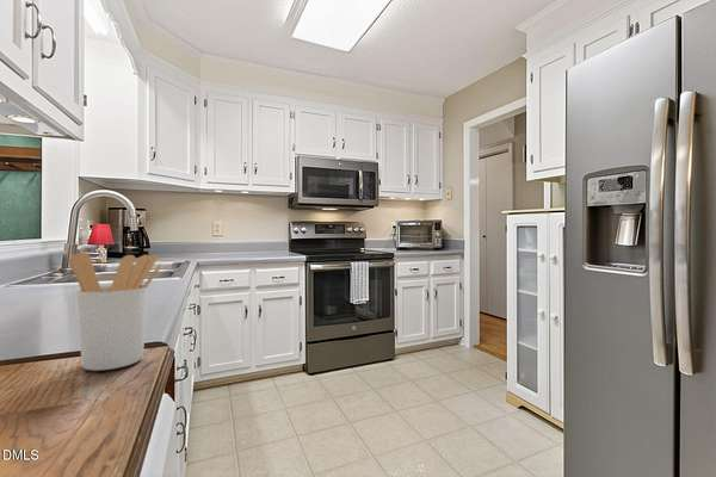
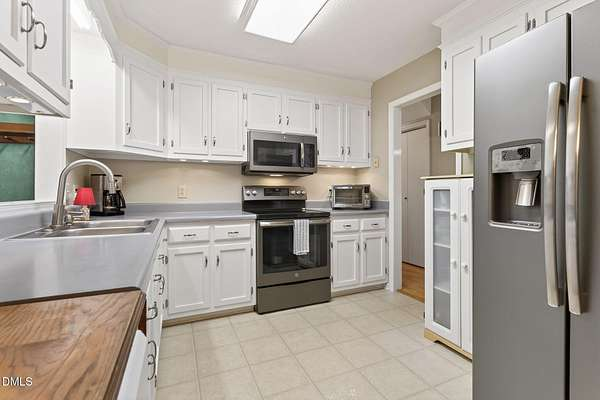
- utensil holder (122, 303)
